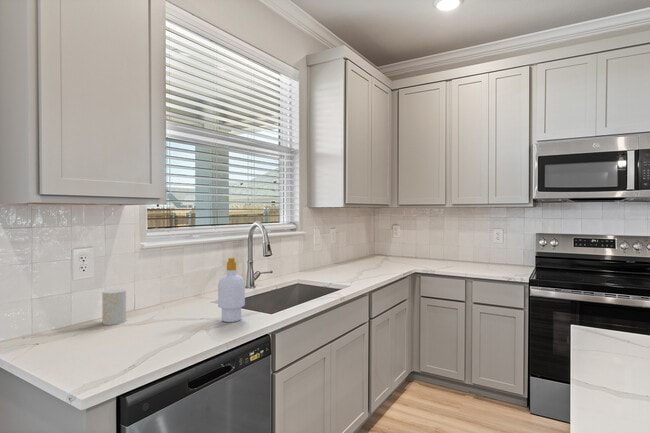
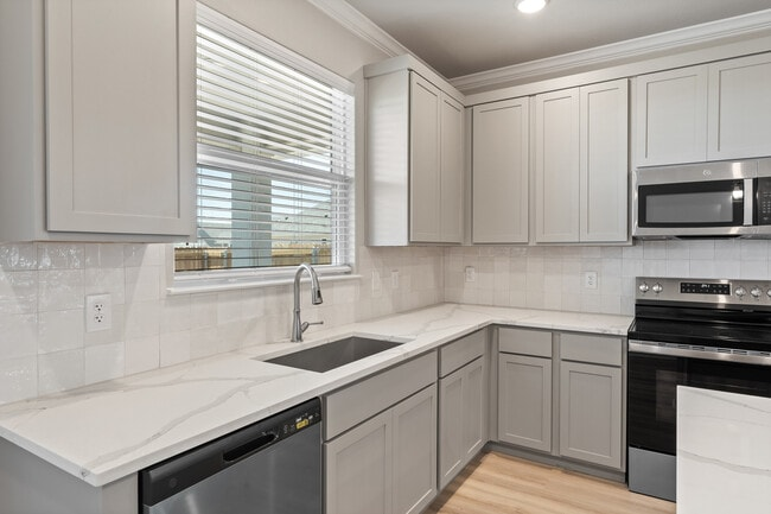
- cup (114, 306)
- soap bottle (231, 289)
